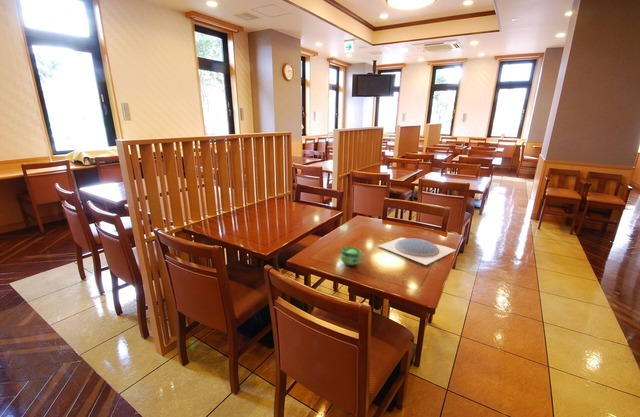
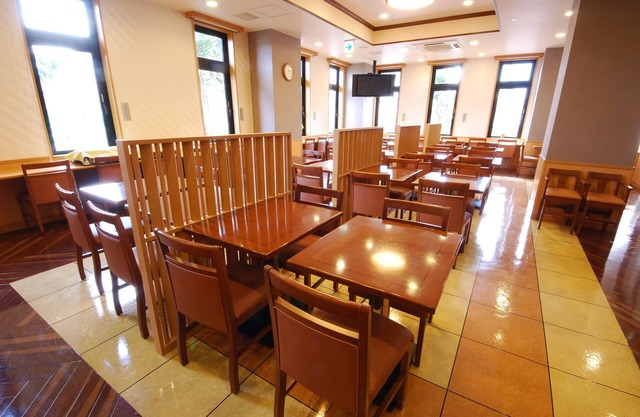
- cup (353, 256)
- plate (416, 245)
